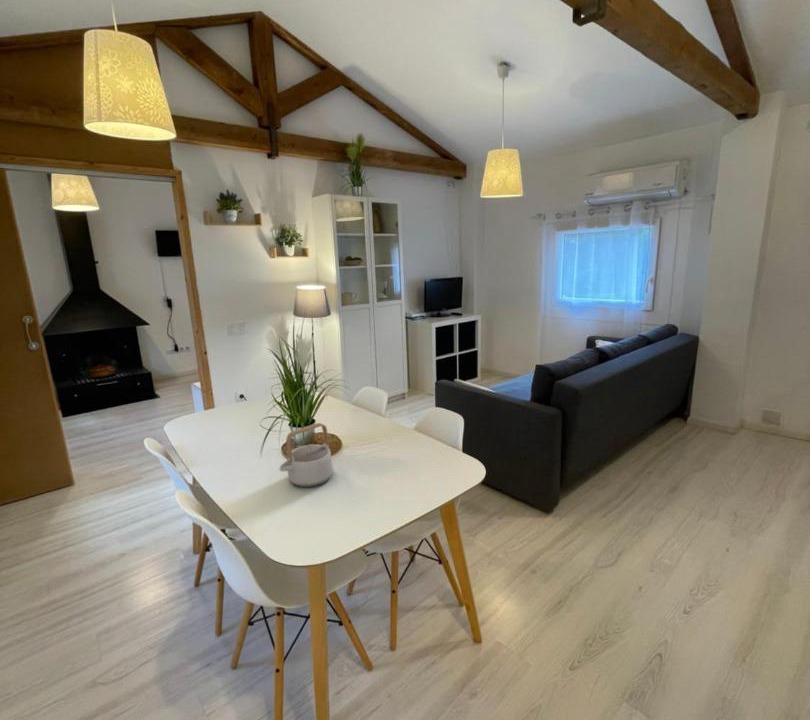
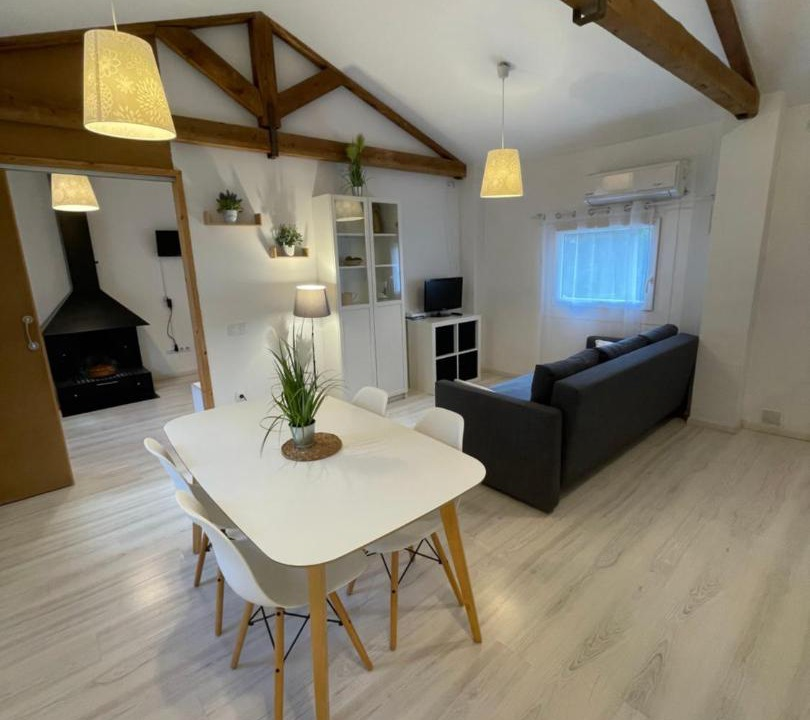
- teapot (305, 454)
